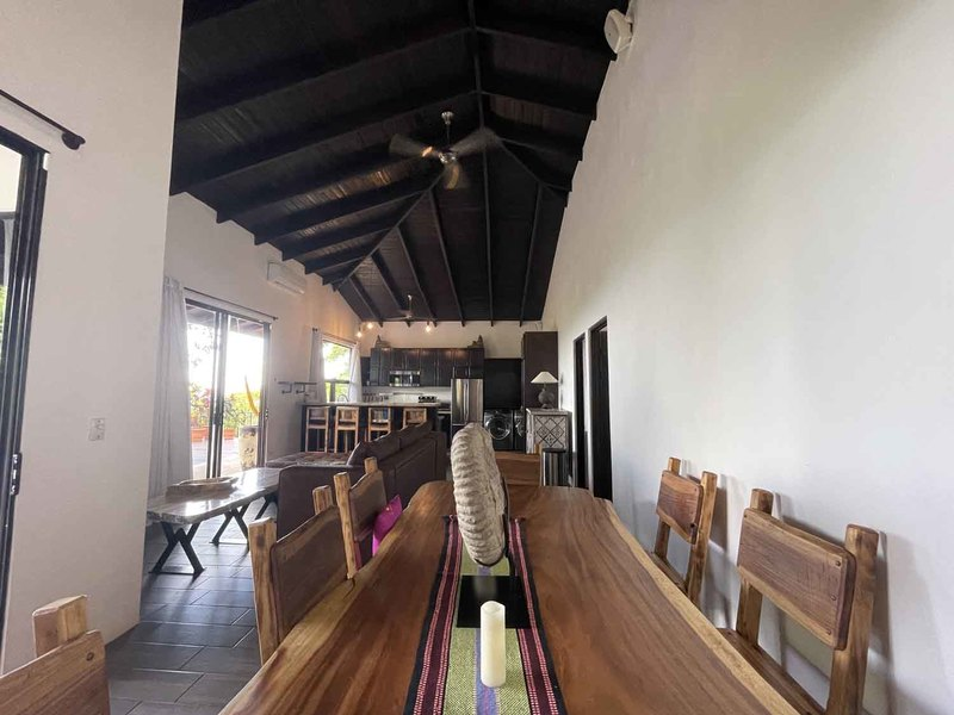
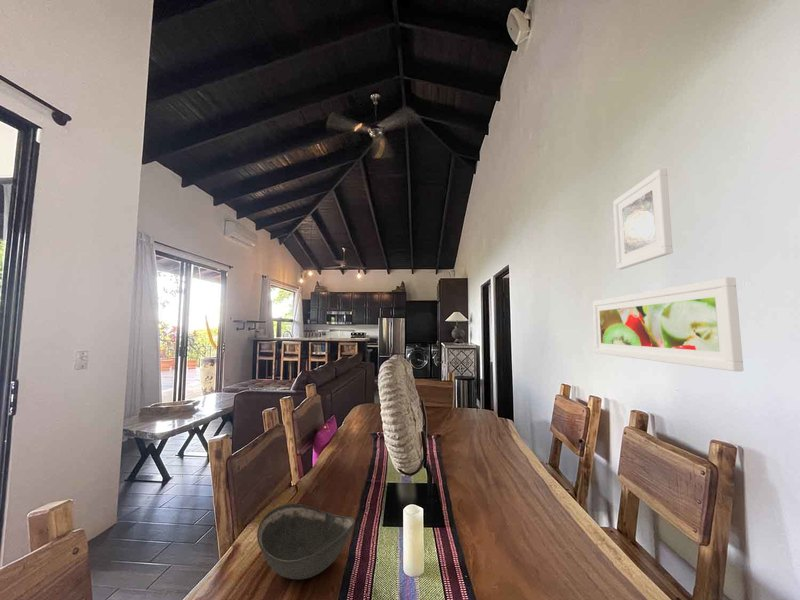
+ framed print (645, 325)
+ bowl (307, 542)
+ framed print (639, 224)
